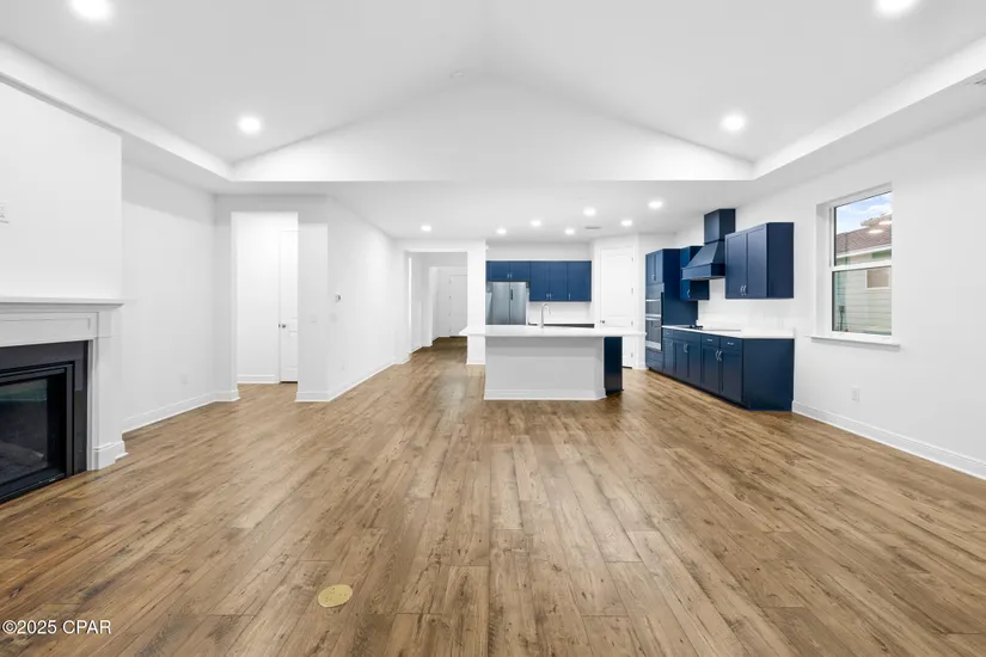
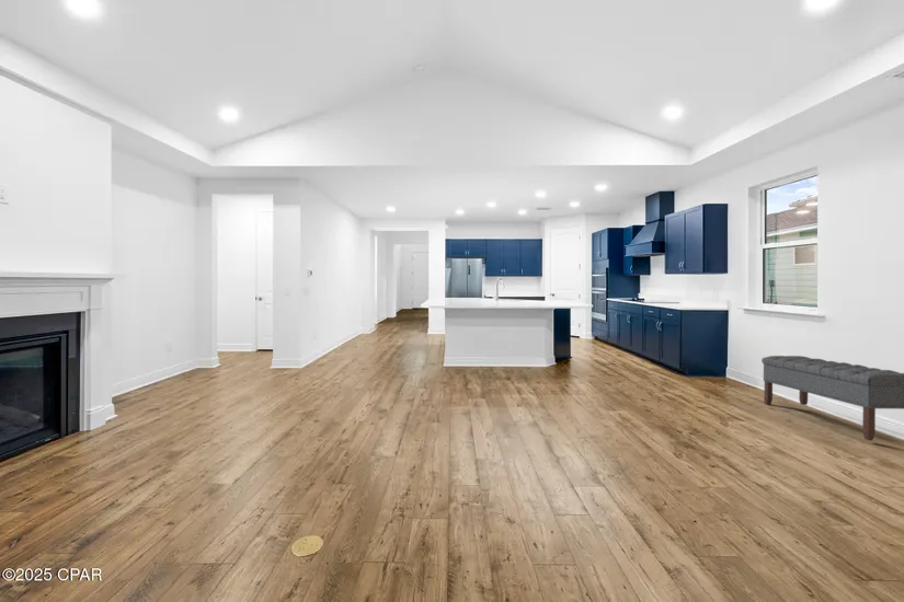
+ bench (832, 392)
